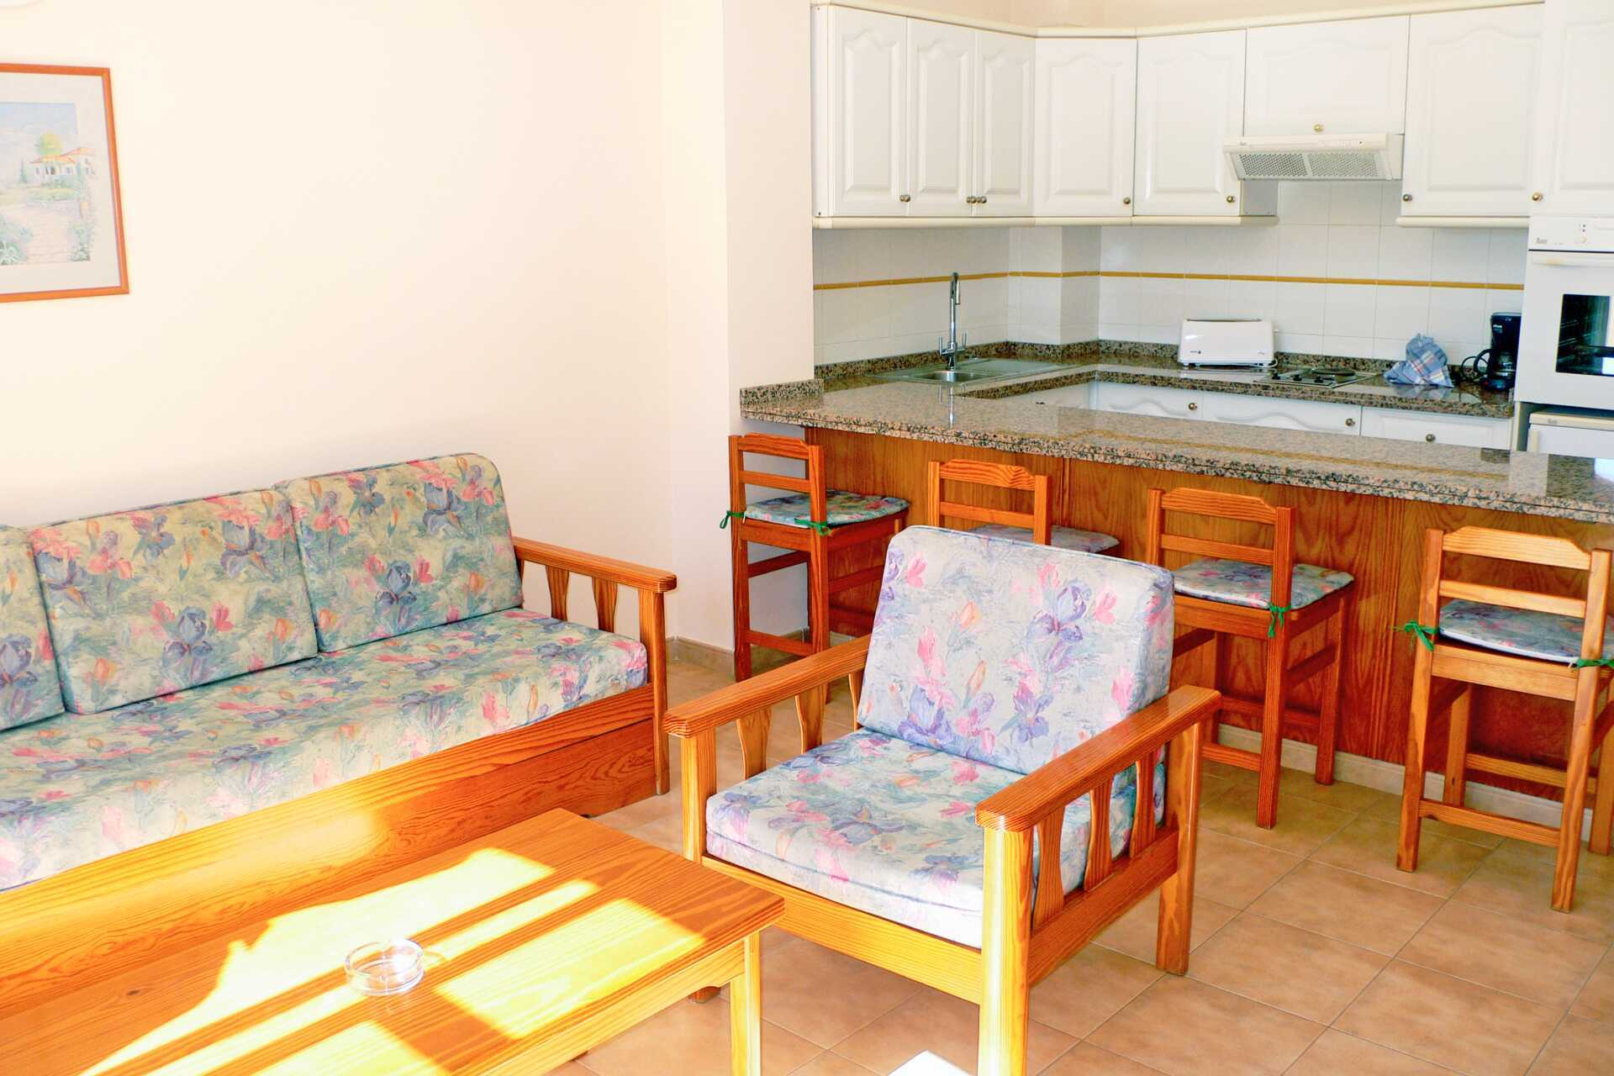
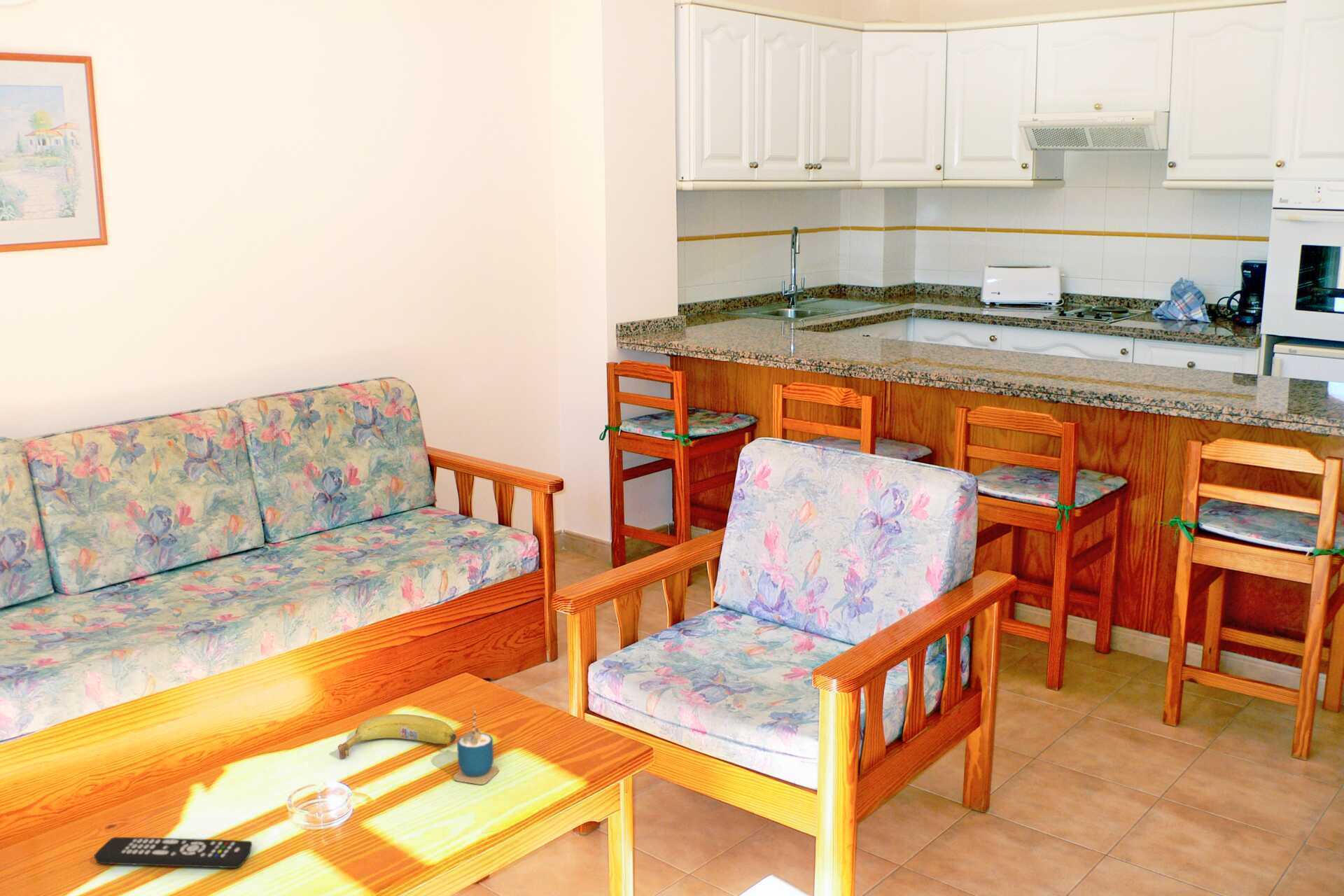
+ remote control (174, 853)
+ cup (475, 746)
+ fruit (392, 737)
